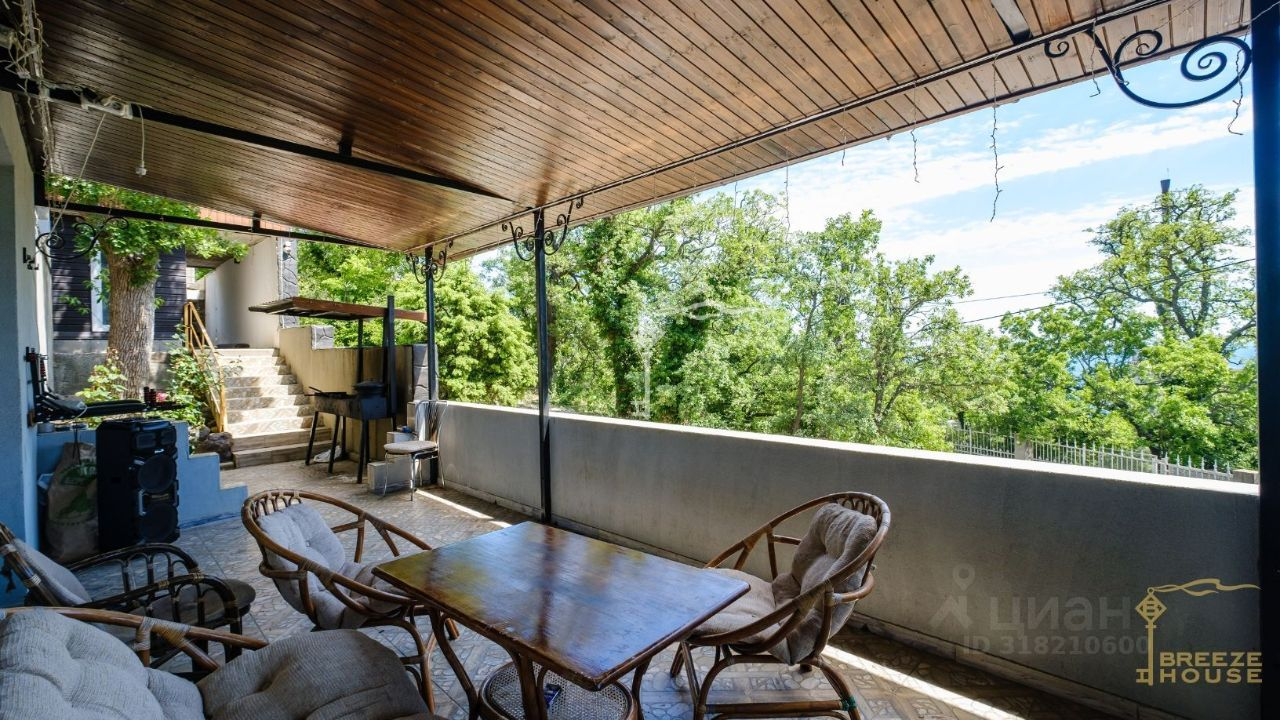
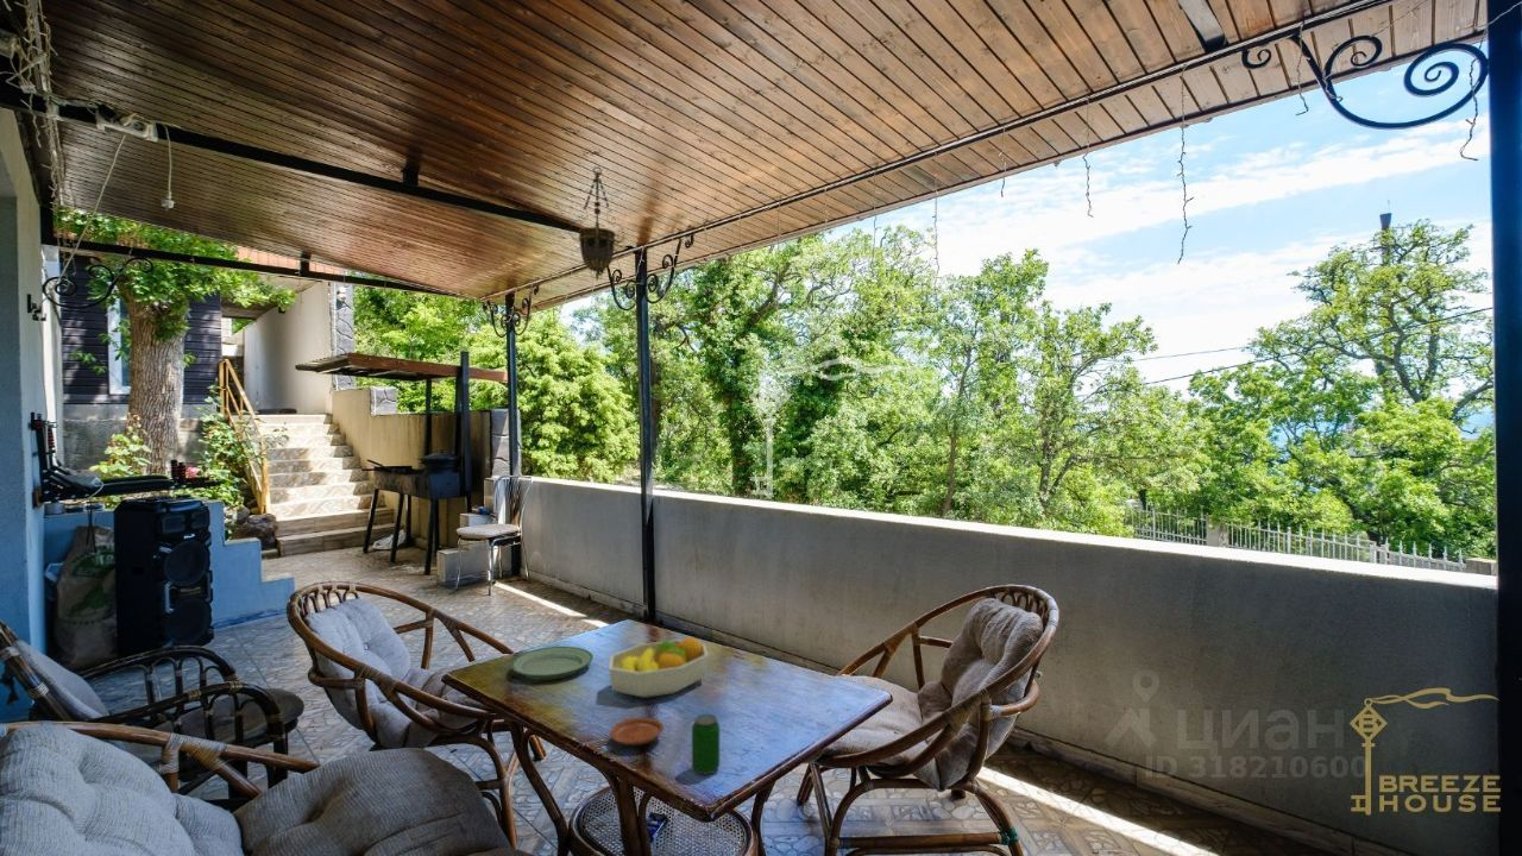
+ beverage can (705, 743)
+ hanging lantern (597, 224)
+ plate (552, 663)
+ fruit bowl (659, 662)
+ plate (636, 734)
